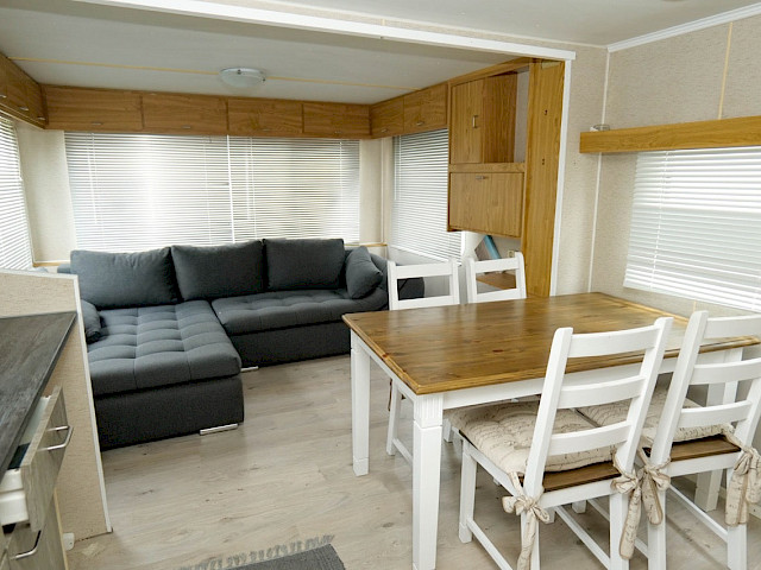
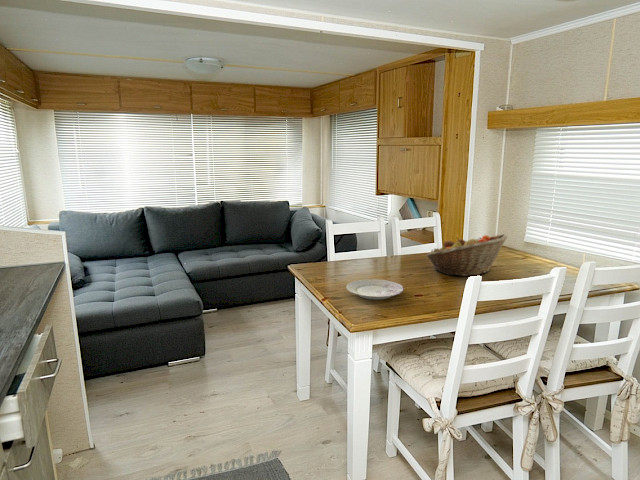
+ fruit basket (466, 251)
+ plate (374, 290)
